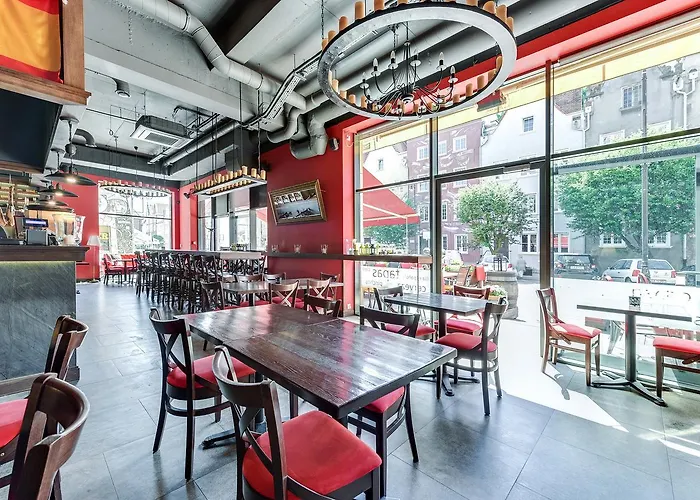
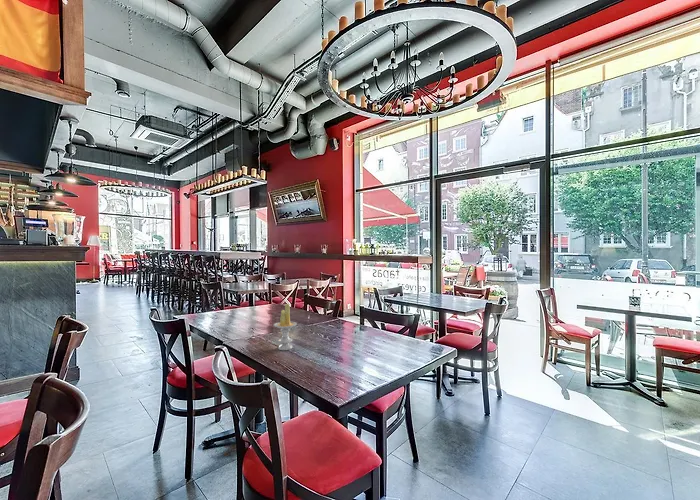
+ candle (285, 325)
